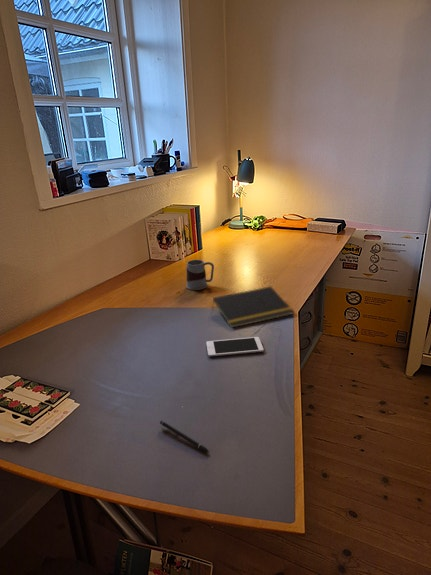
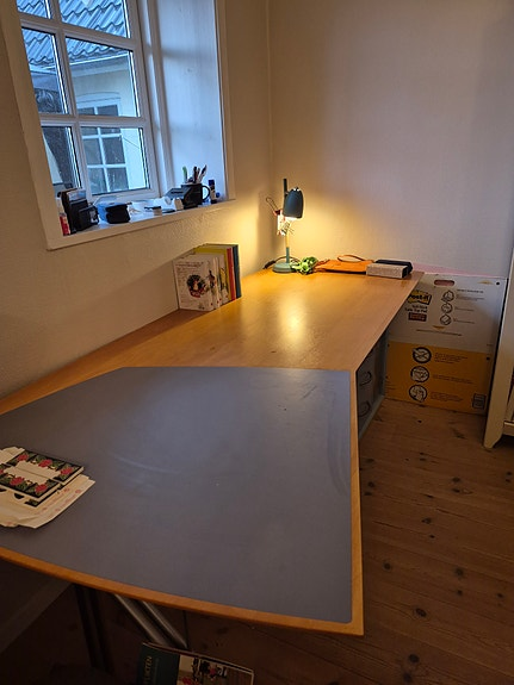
- cell phone (234, 346)
- mug (199, 274)
- pen (184, 436)
- notepad (252, 305)
